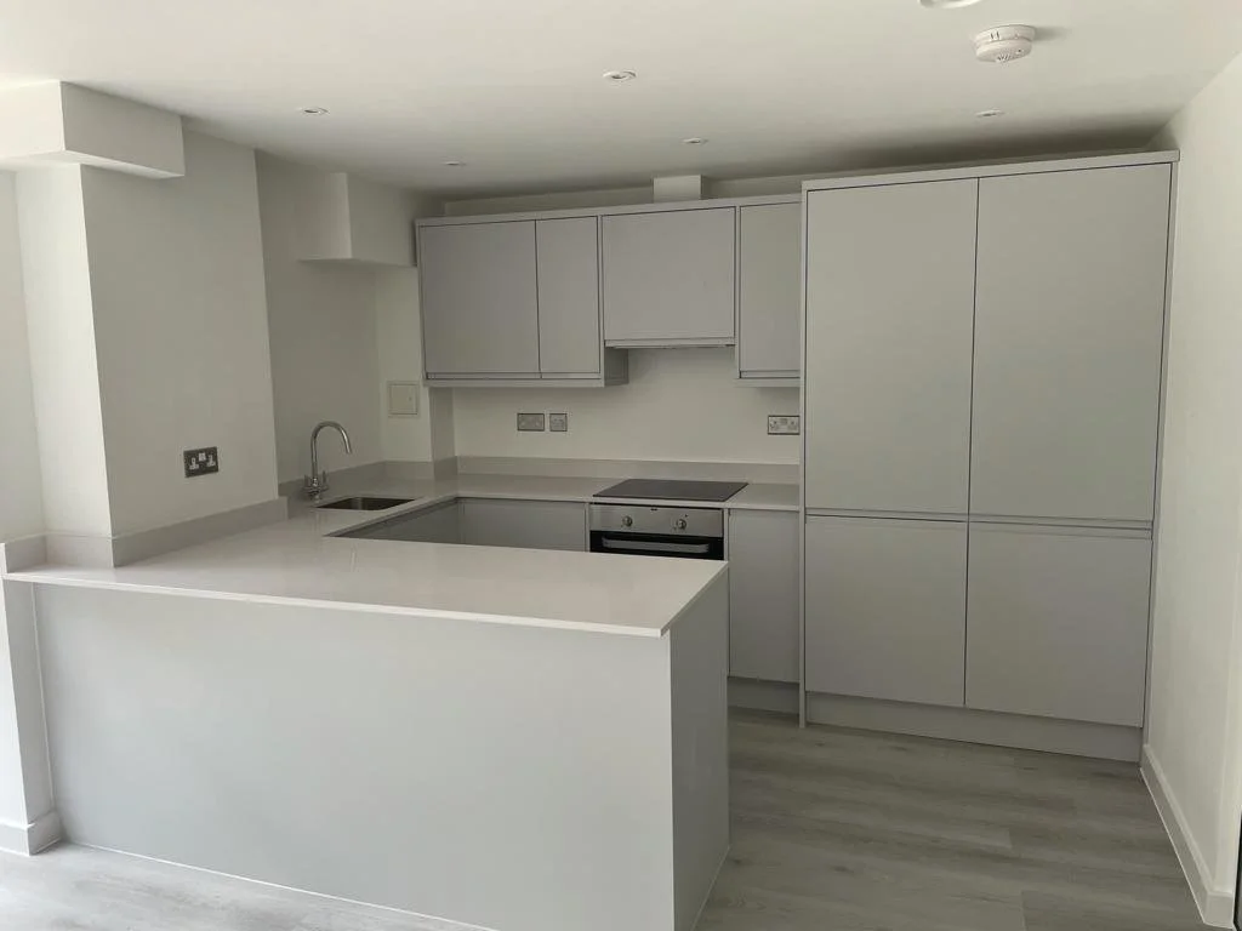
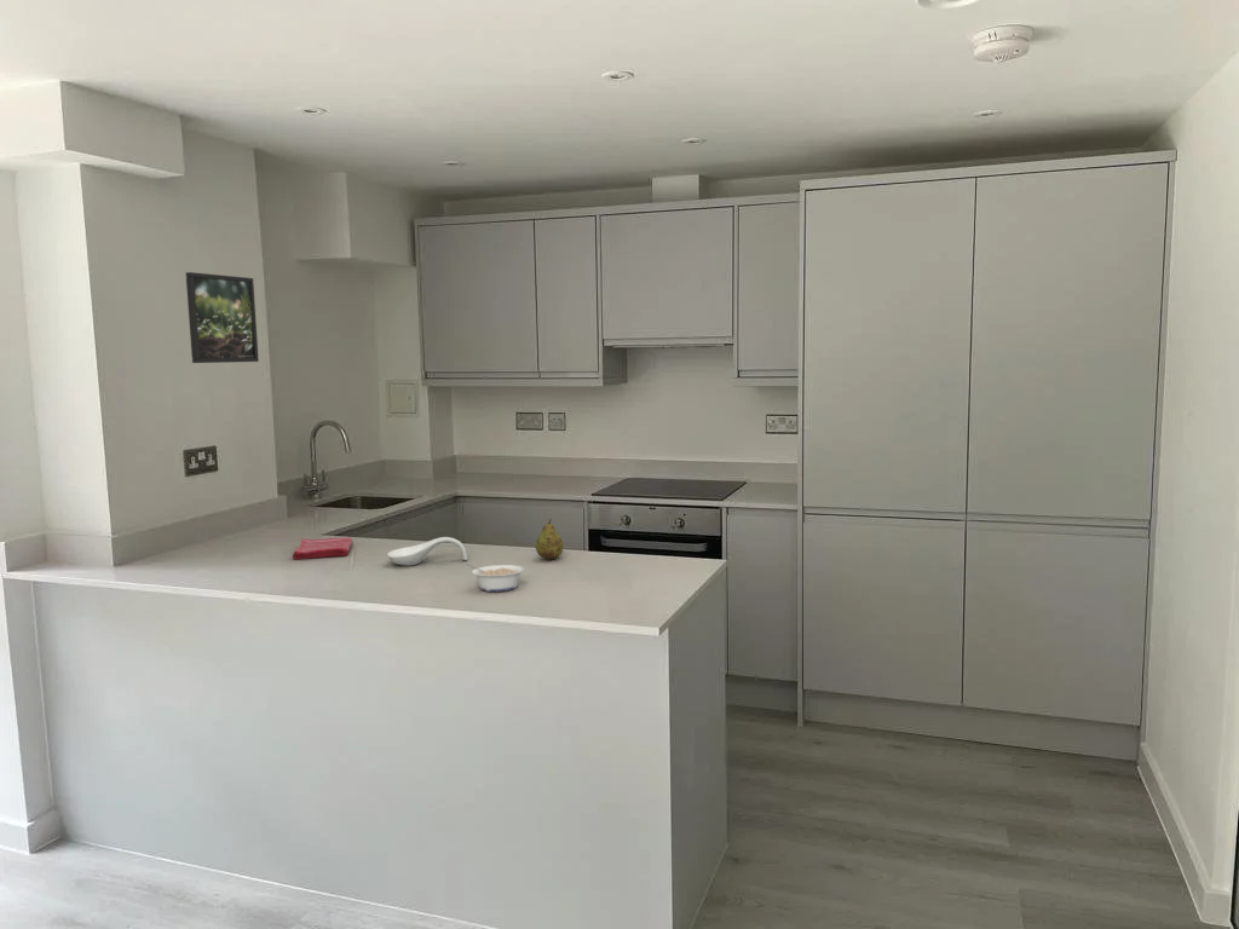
+ legume (496, 577)
+ dish towel (323, 546)
+ spoon rest (427, 550)
+ fruit (549, 539)
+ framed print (224, 318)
